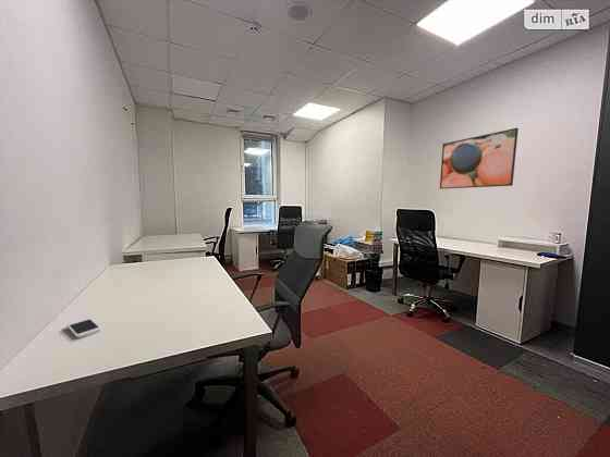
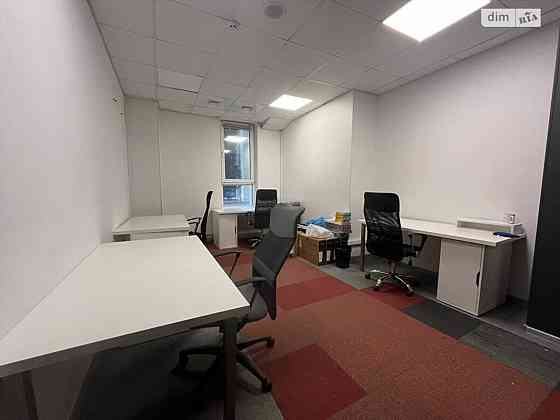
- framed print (473, 162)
- smartphone (84, 326)
